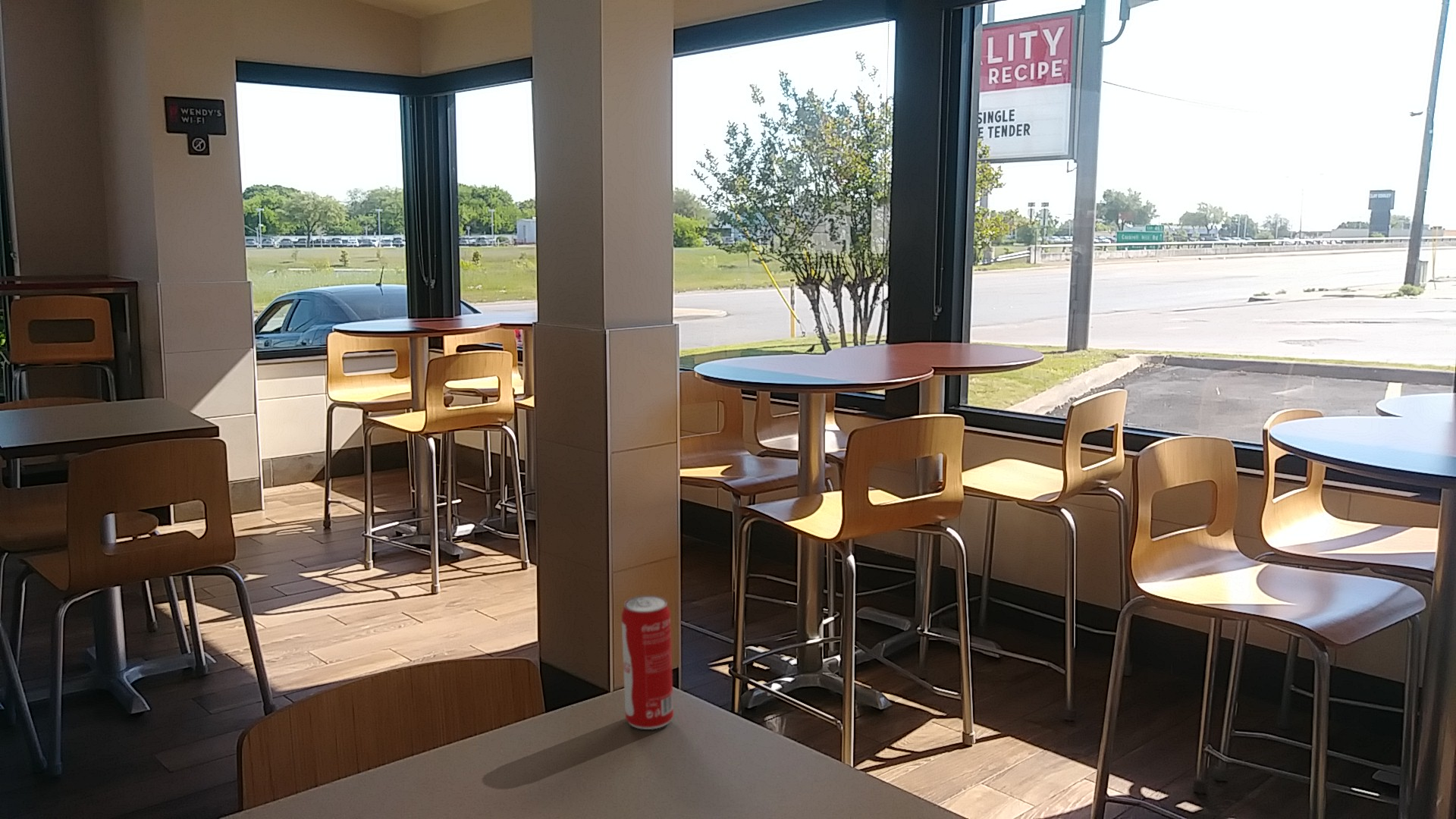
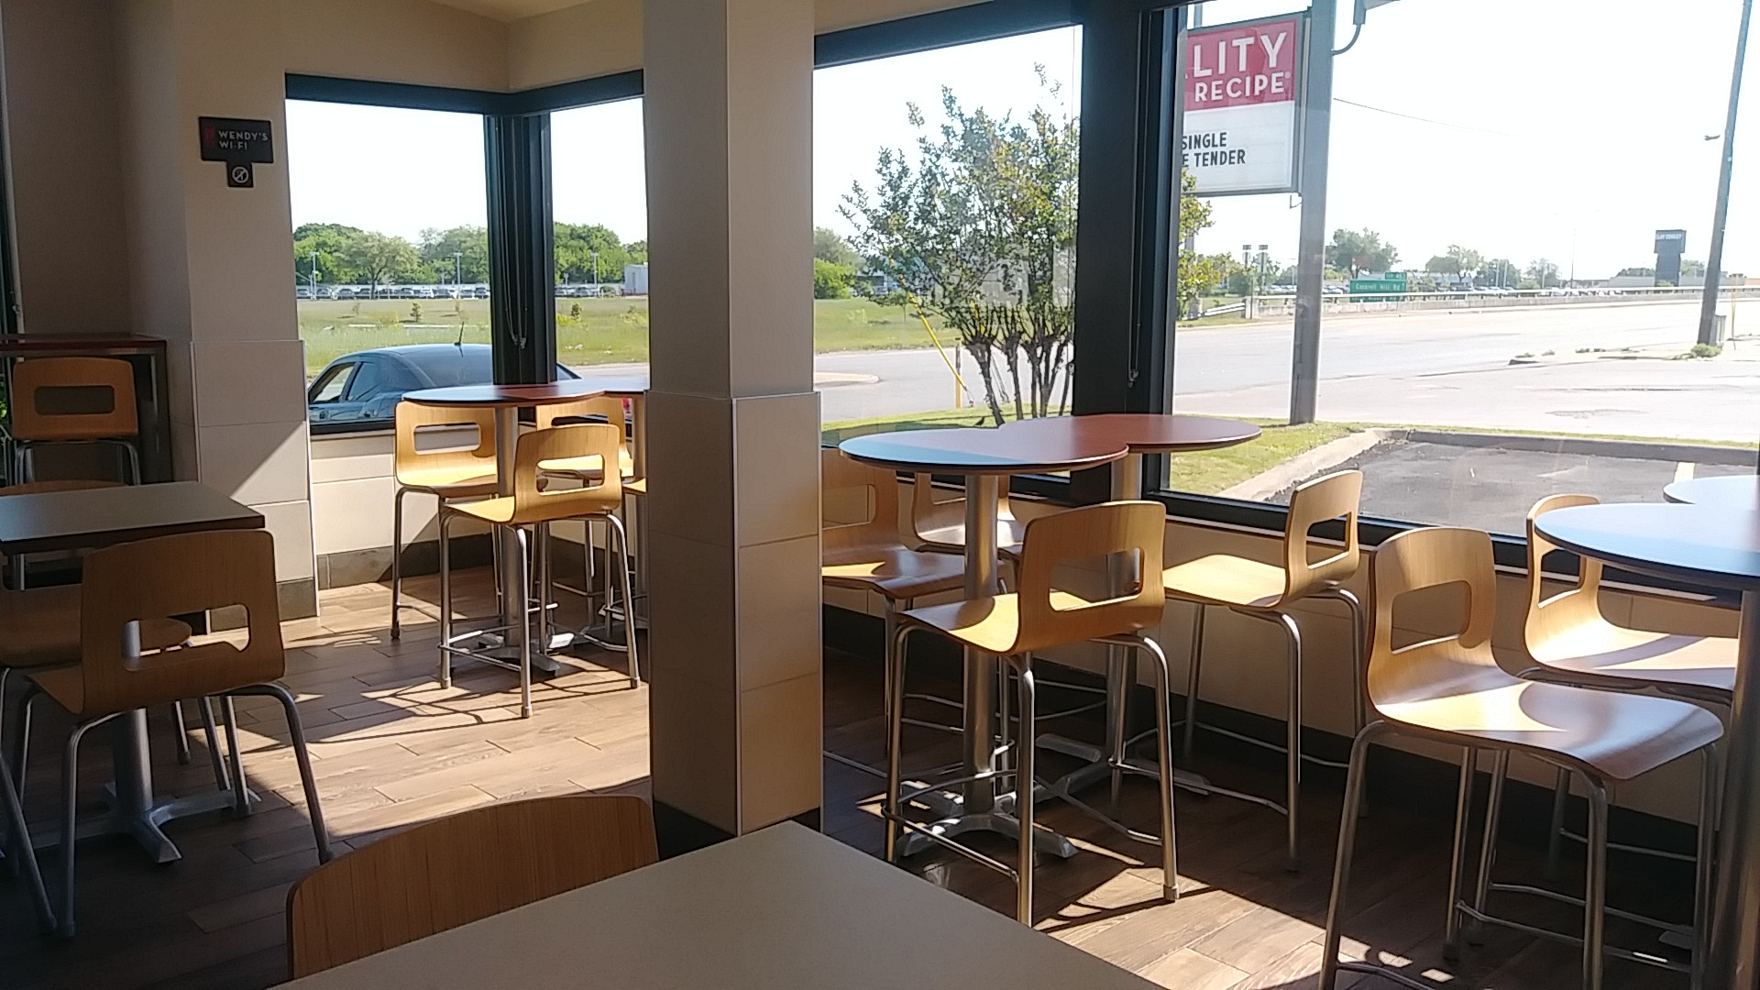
- beverage can (648, 661)
